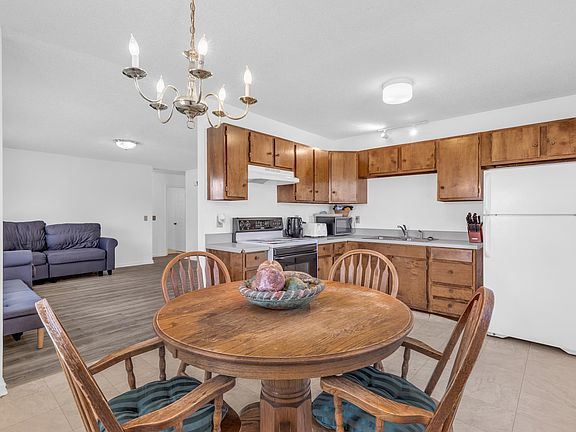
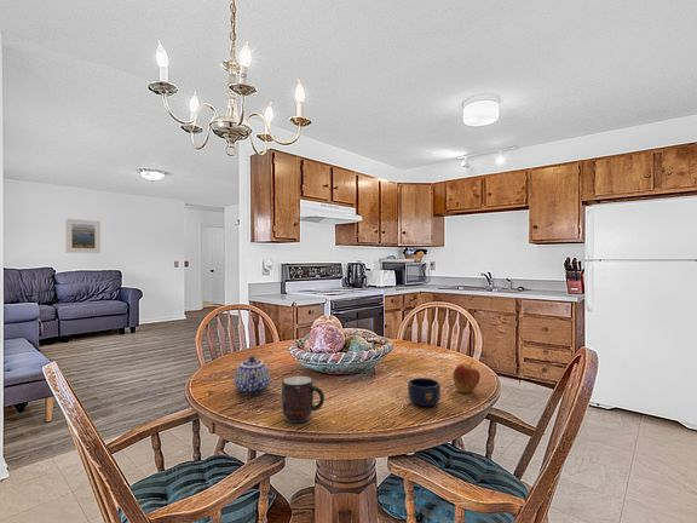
+ mug (303, 398)
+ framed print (83, 236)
+ apple (466, 375)
+ teapot (252, 373)
+ mug (422, 391)
